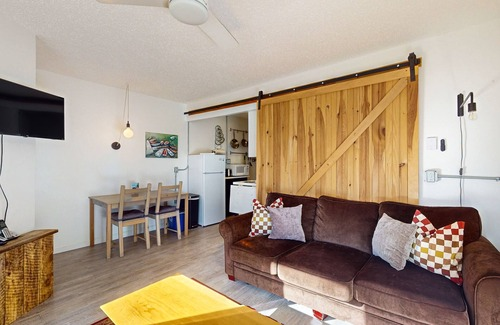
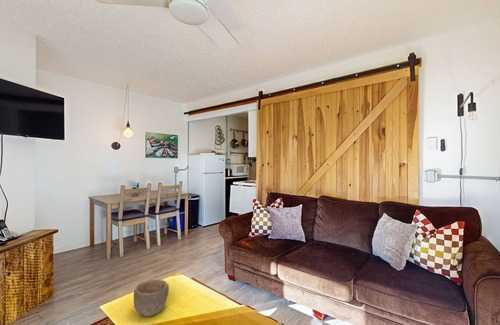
+ bowl (151, 298)
